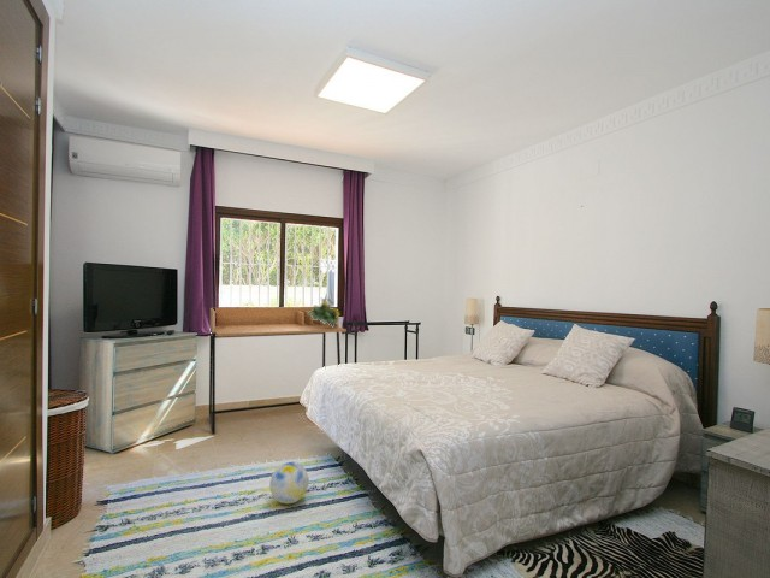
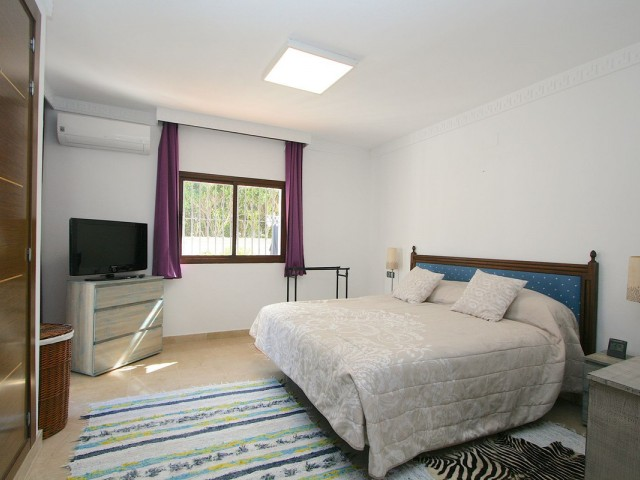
- ball (289, 482)
- desk (277, 335)
- flowering plant (322, 312)
